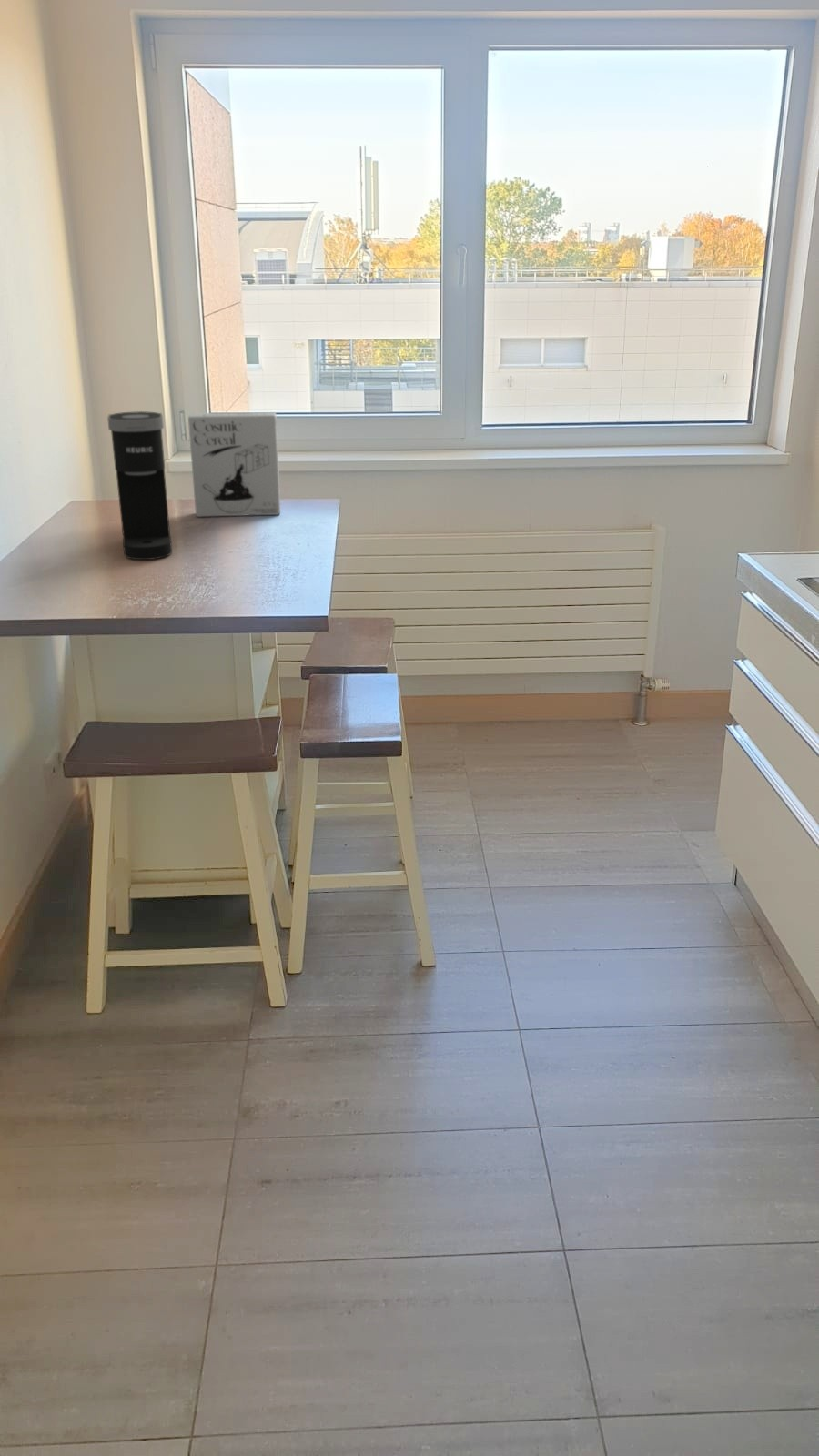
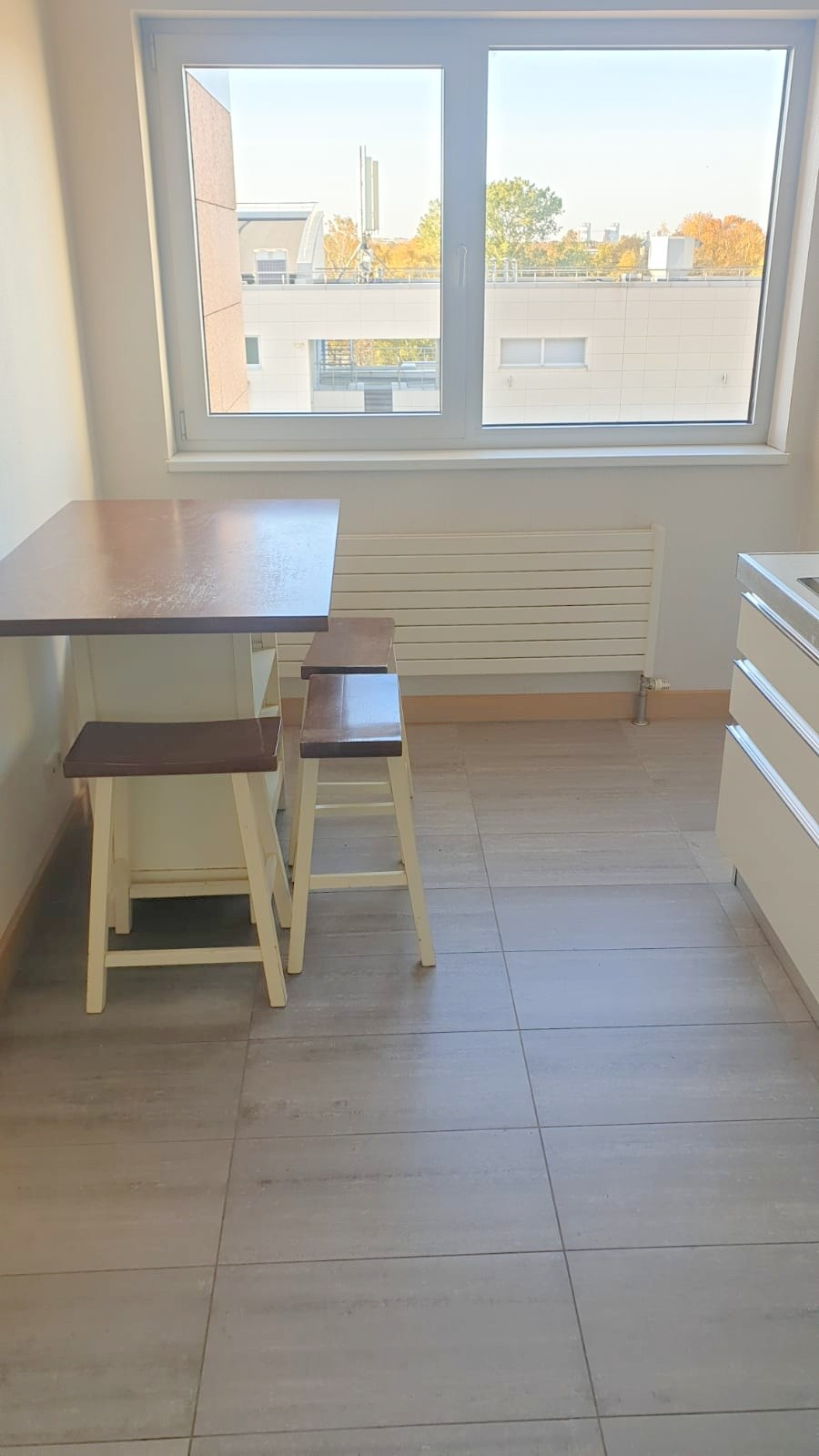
- cereal box (236, 464)
- coffee maker (141, 481)
